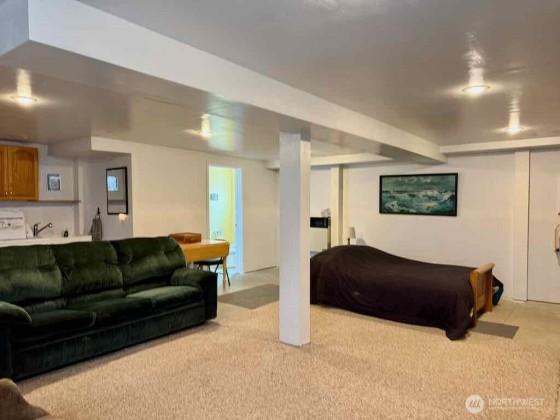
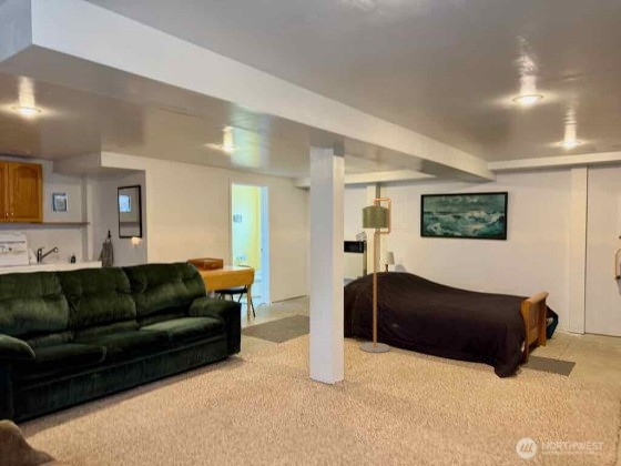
+ floor lamp (375, 273)
